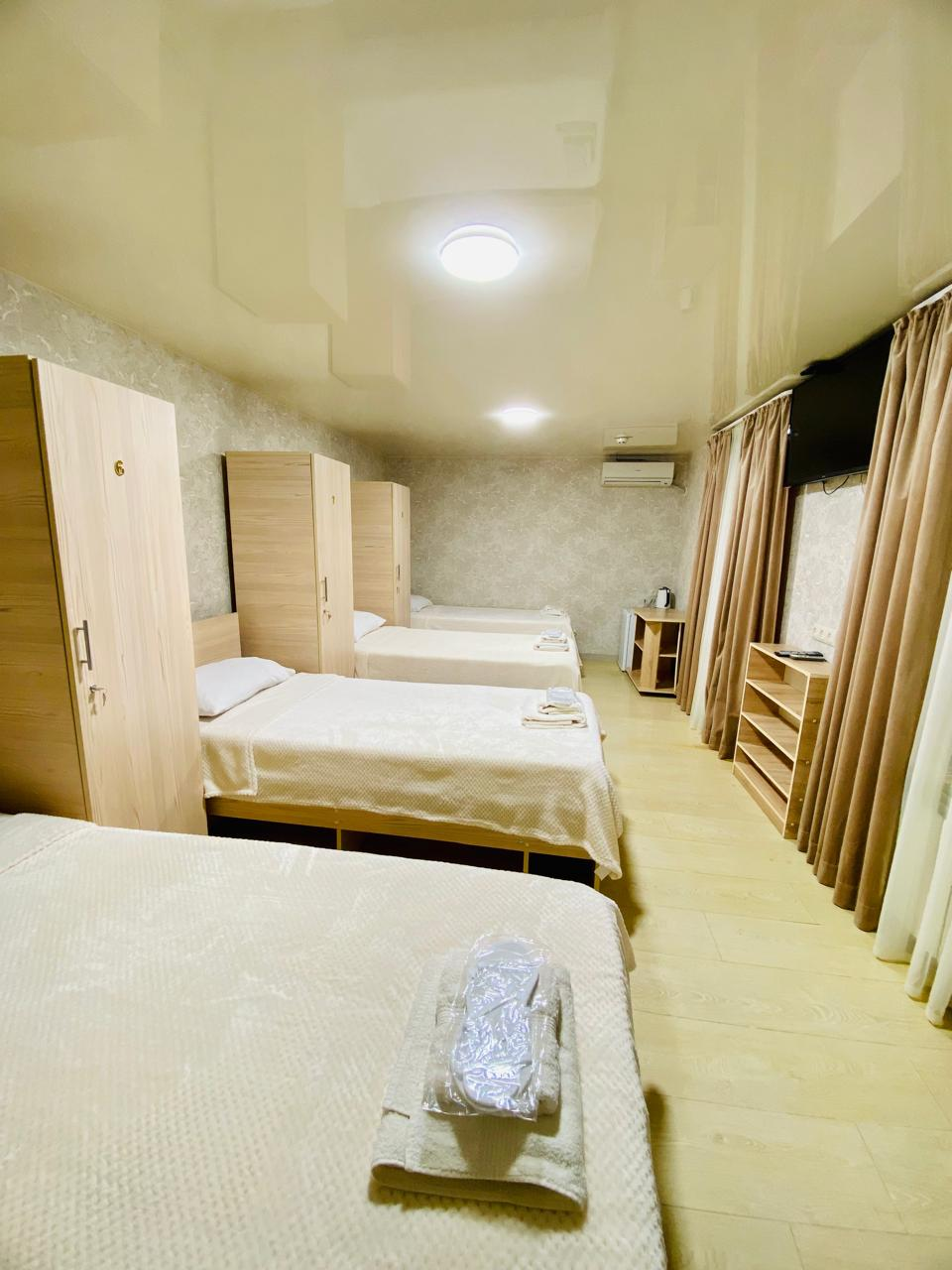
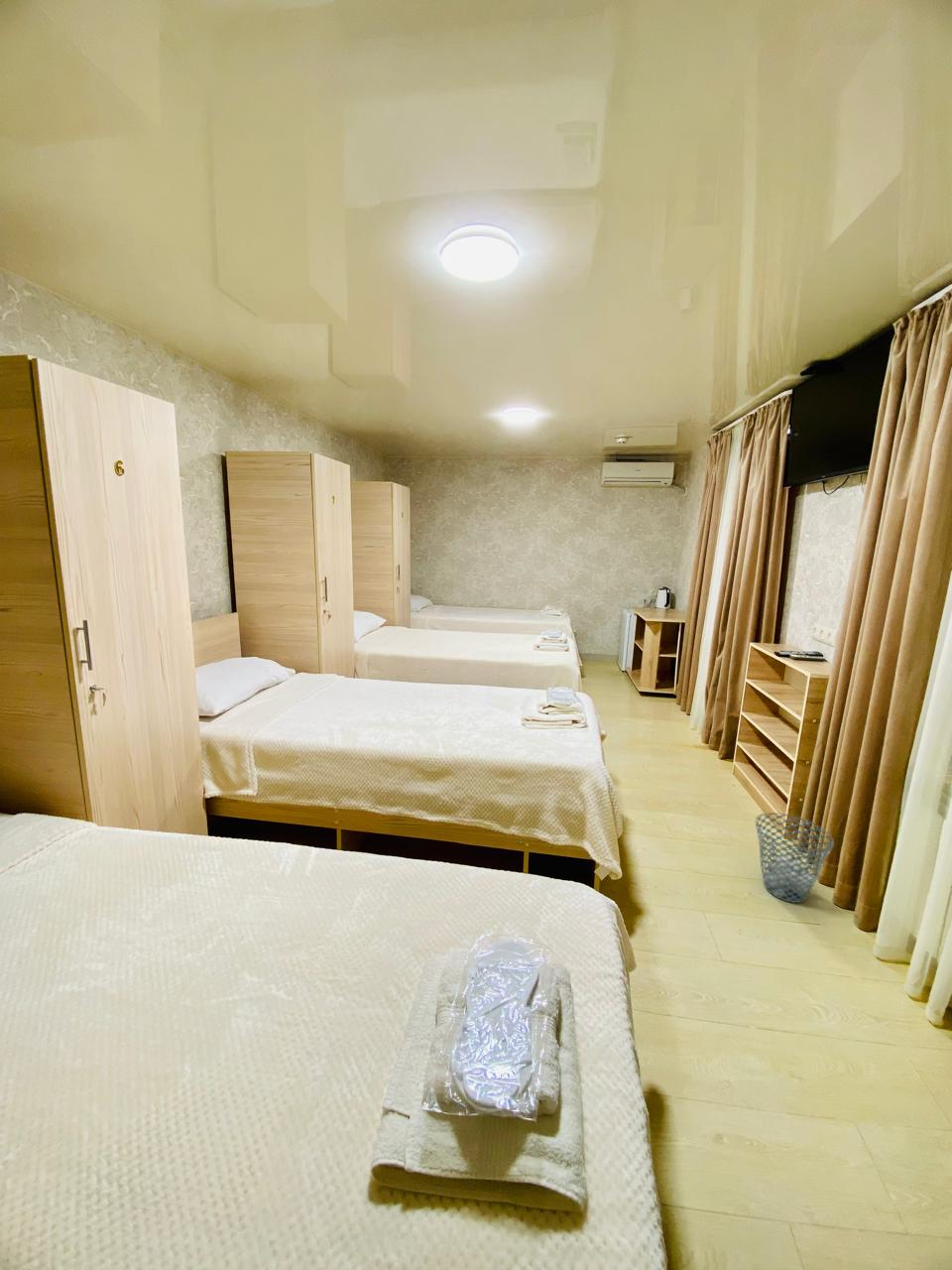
+ waste basket (788, 860)
